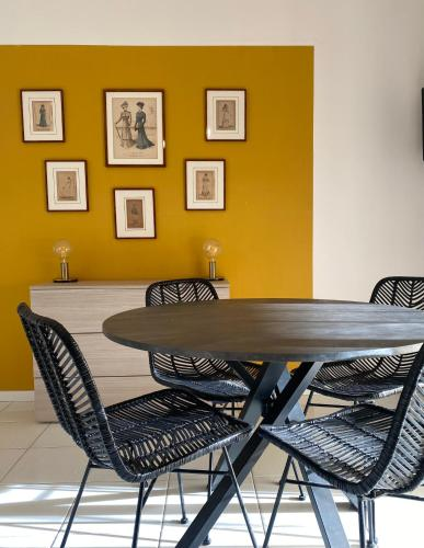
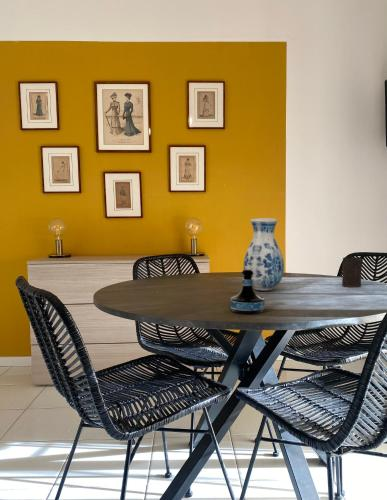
+ tequila bottle (247, 290)
+ cup (351, 271)
+ vase (263, 254)
